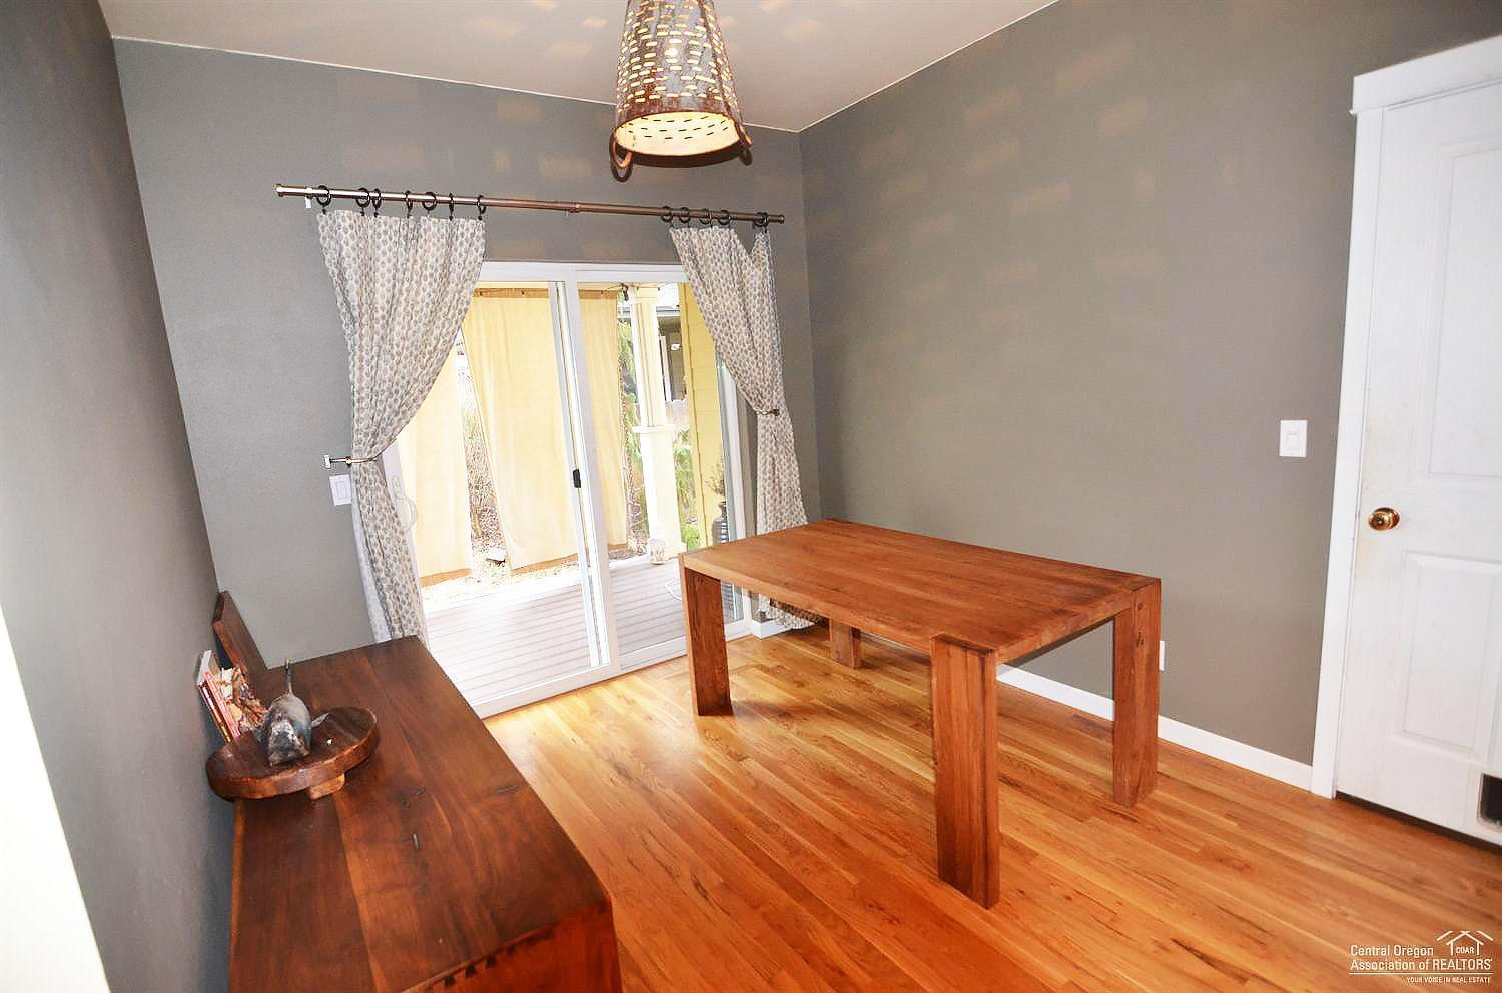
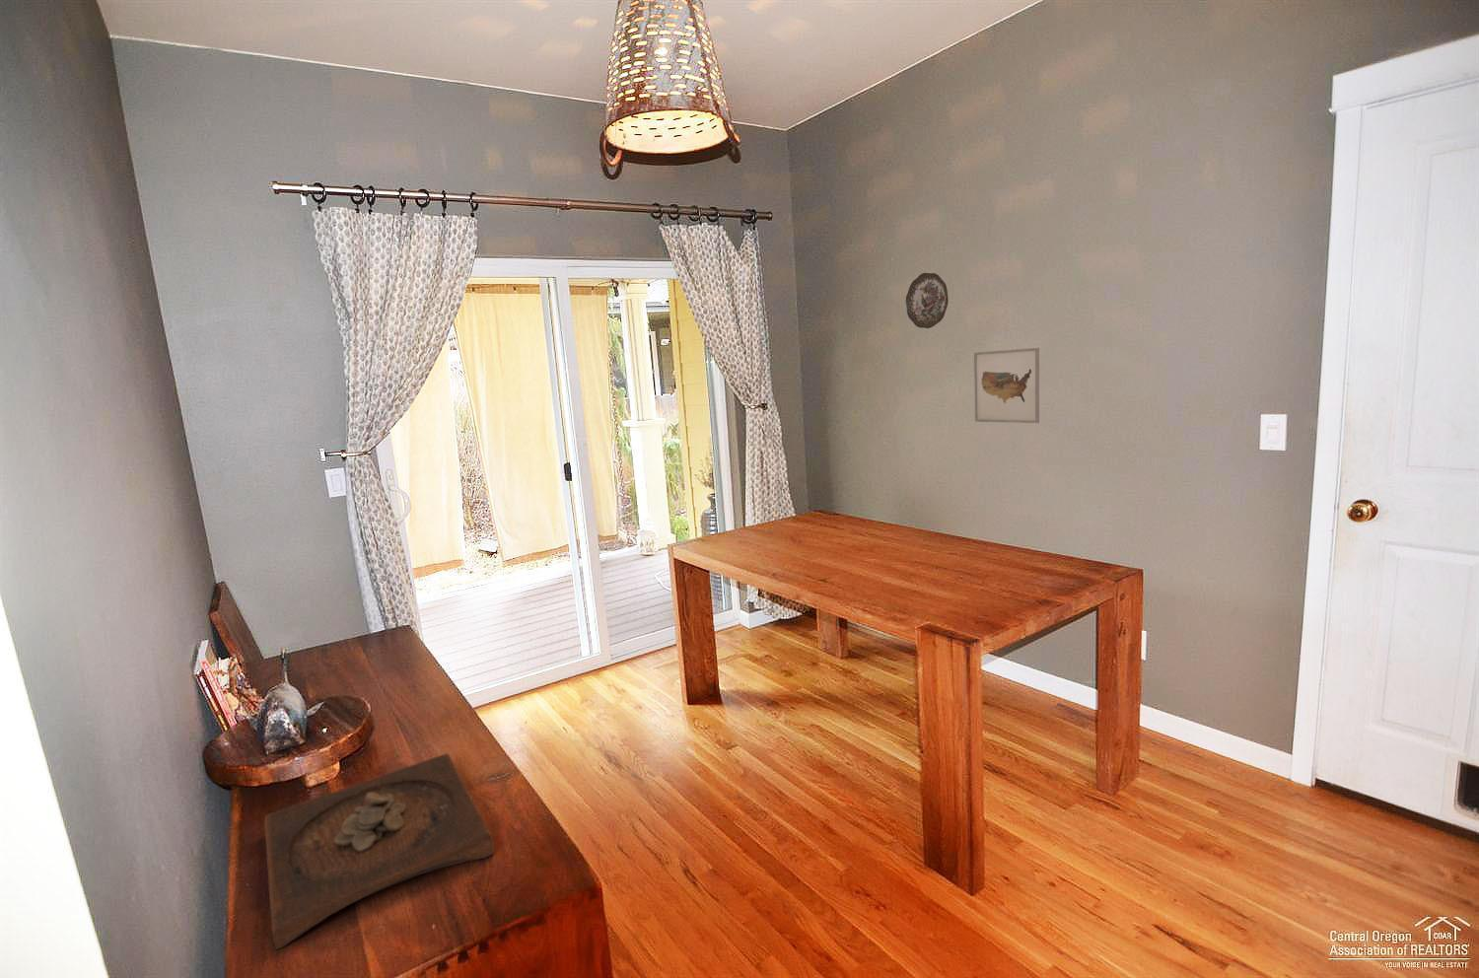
+ wall art (1004, 386)
+ decorative plate (928, 300)
+ wooden tray (372, 821)
